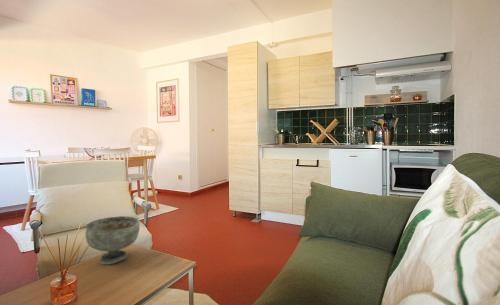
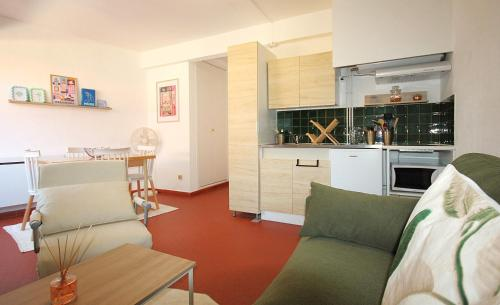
- decorative bowl (113, 240)
